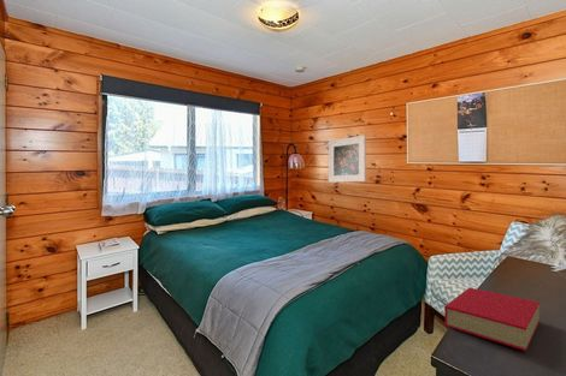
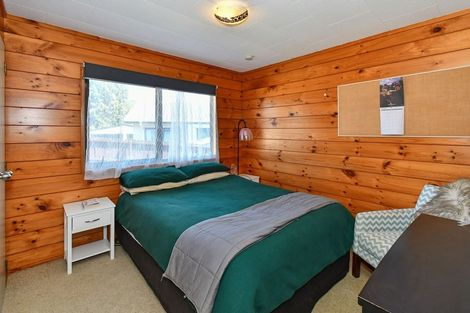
- book (493, 314)
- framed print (346, 160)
